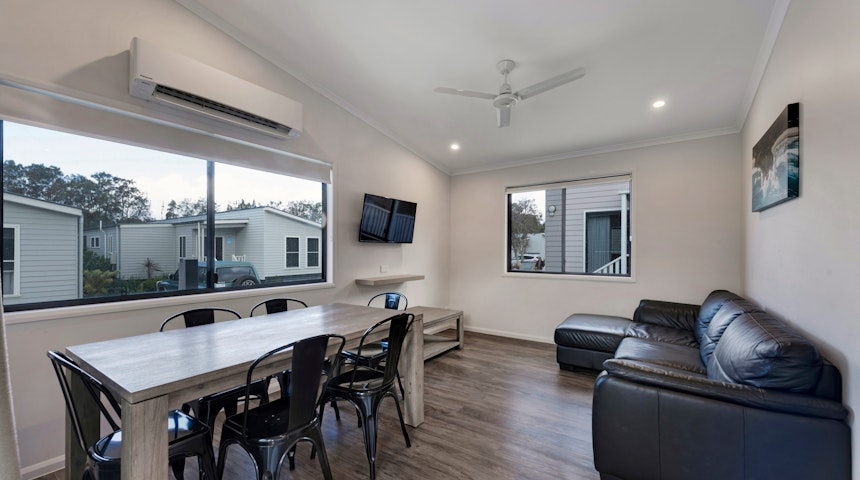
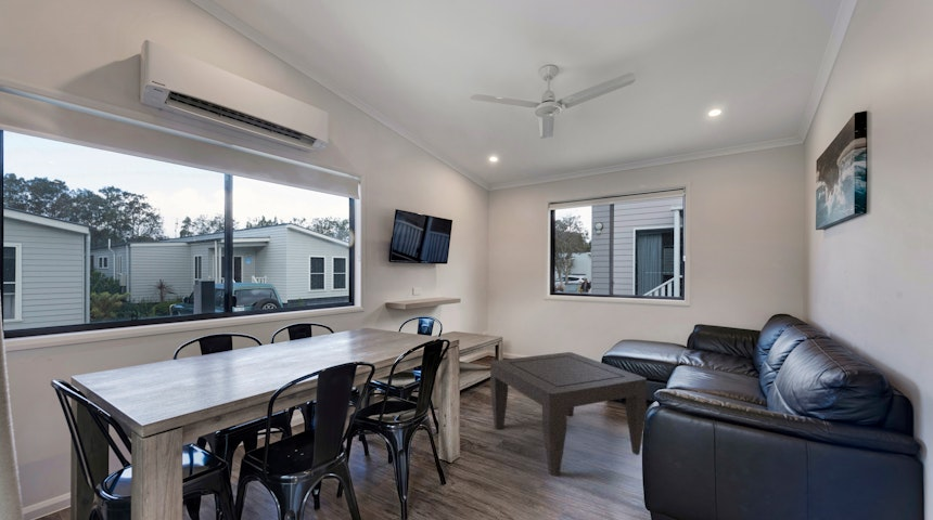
+ coffee table (562, 404)
